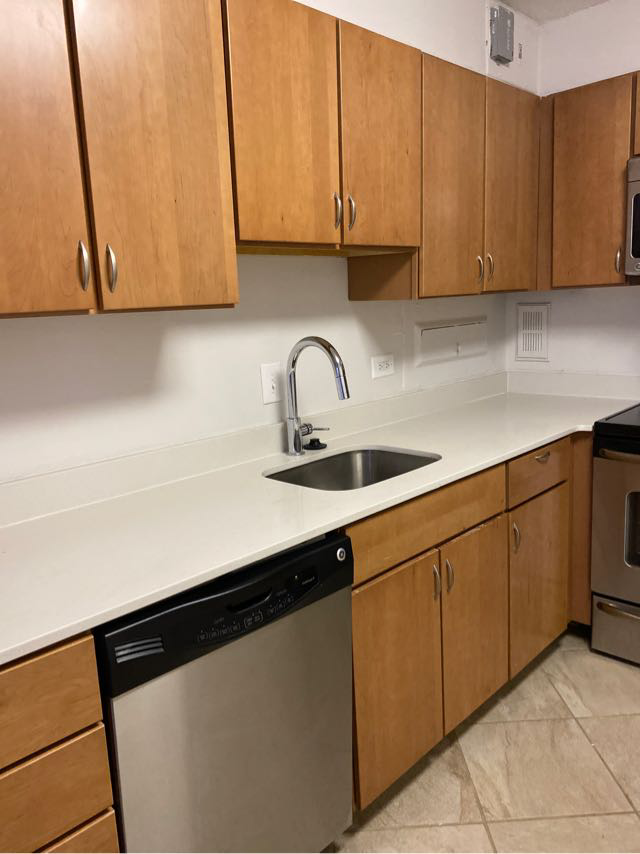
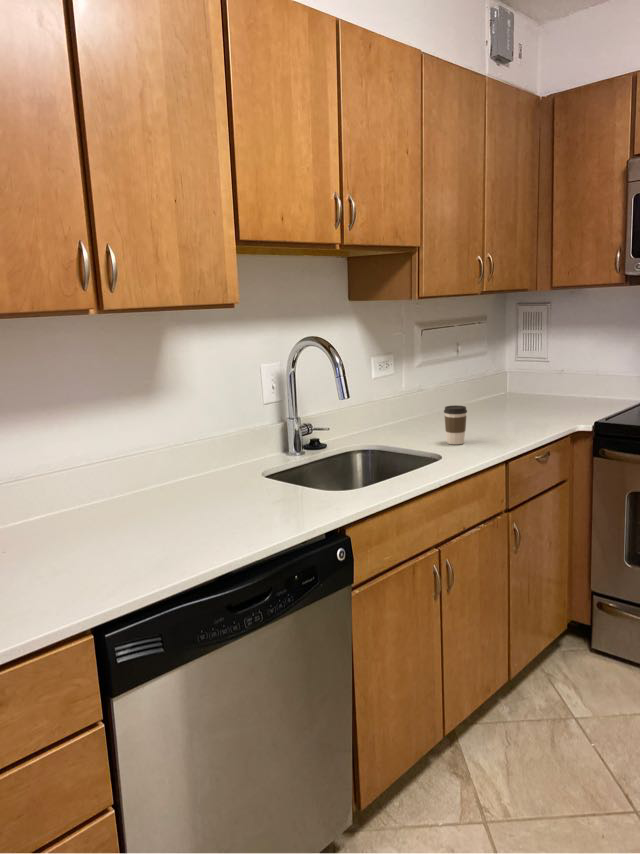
+ coffee cup (455, 424)
